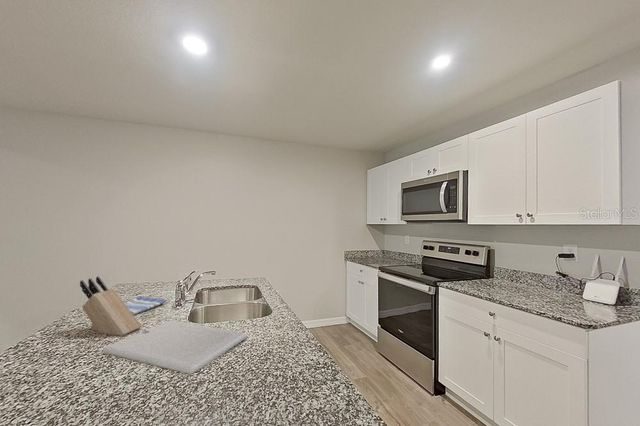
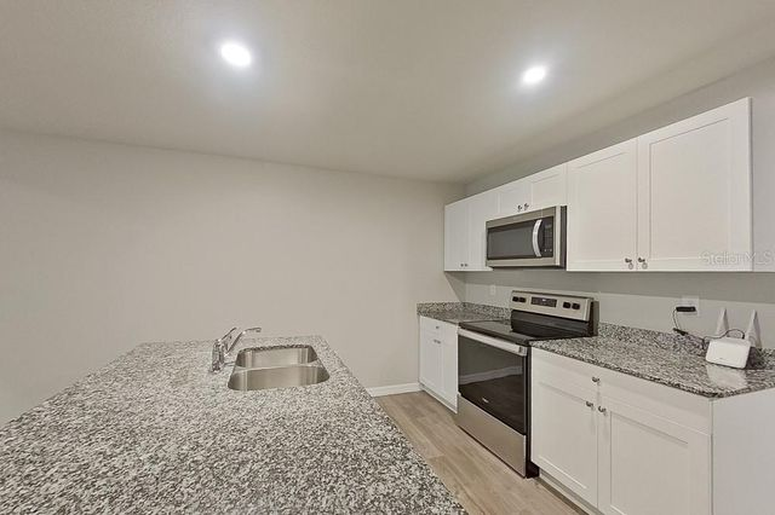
- knife block (108, 304)
- dish towel (135, 305)
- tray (179, 342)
